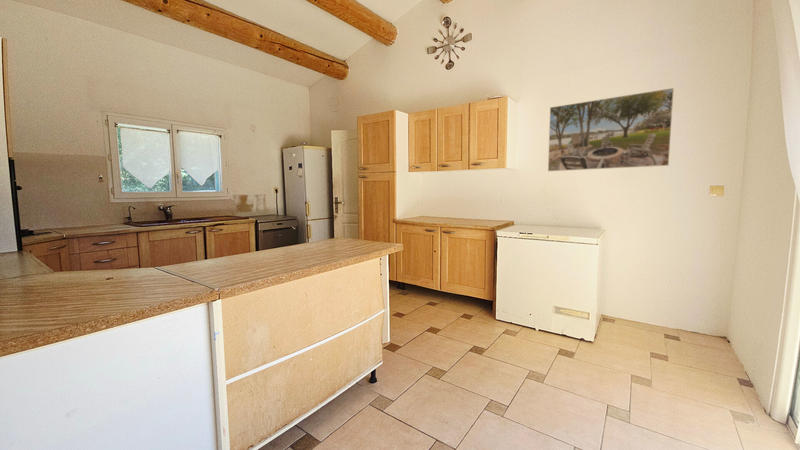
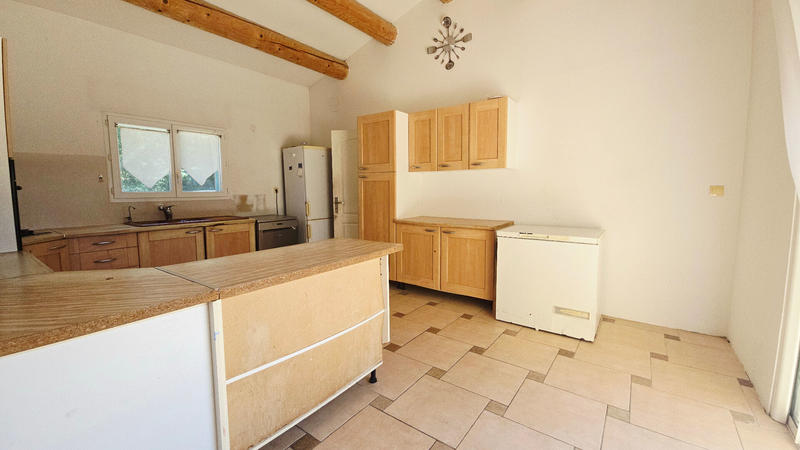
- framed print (604, 134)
